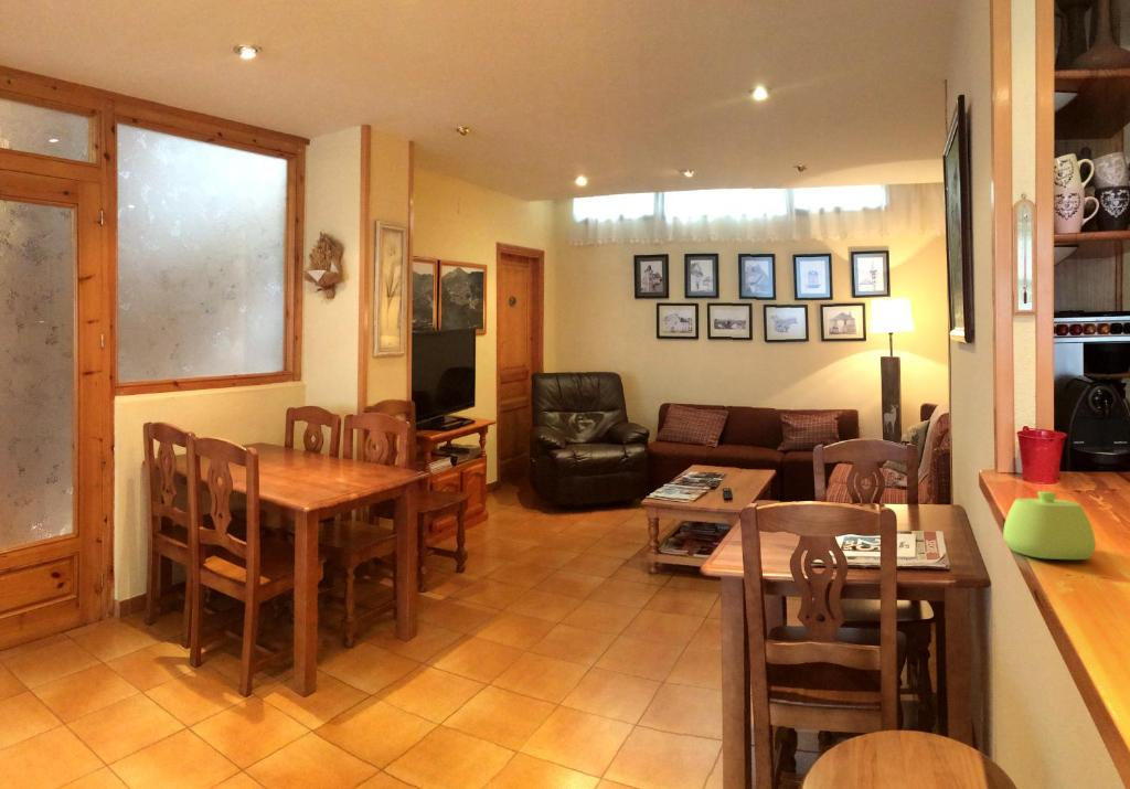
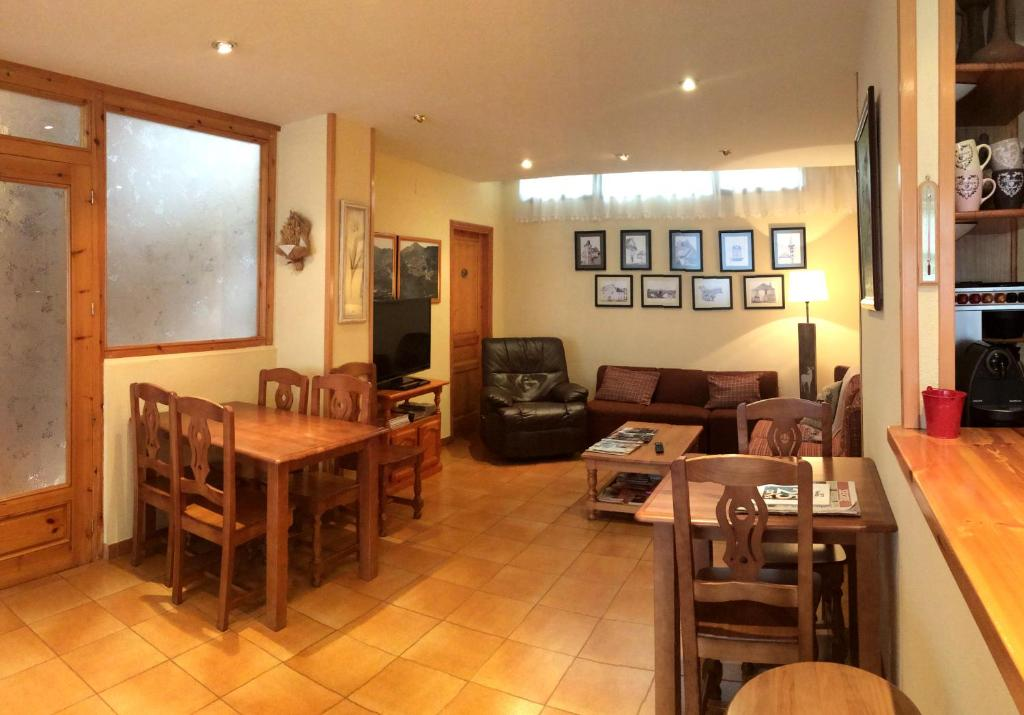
- sugar bowl (1047, 522)
